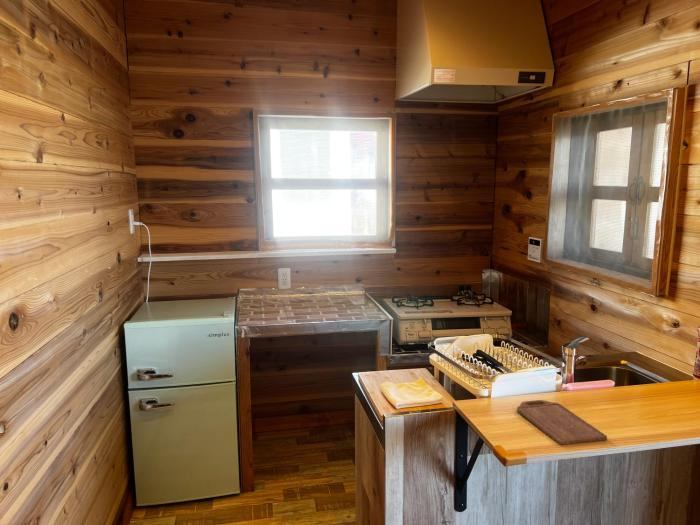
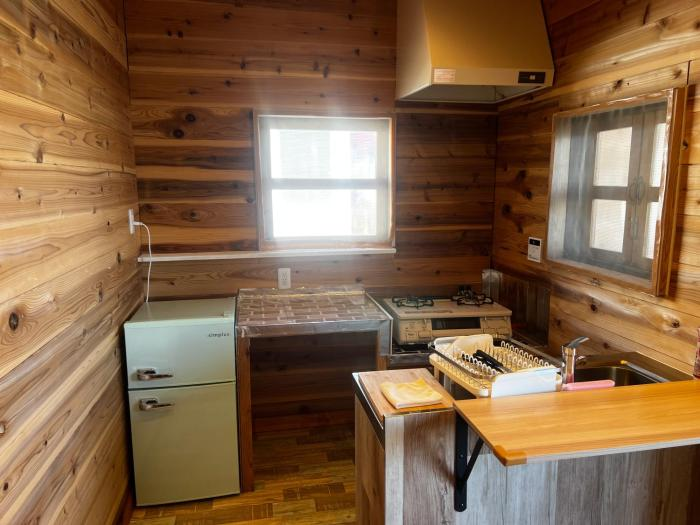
- cutting board (555, 419)
